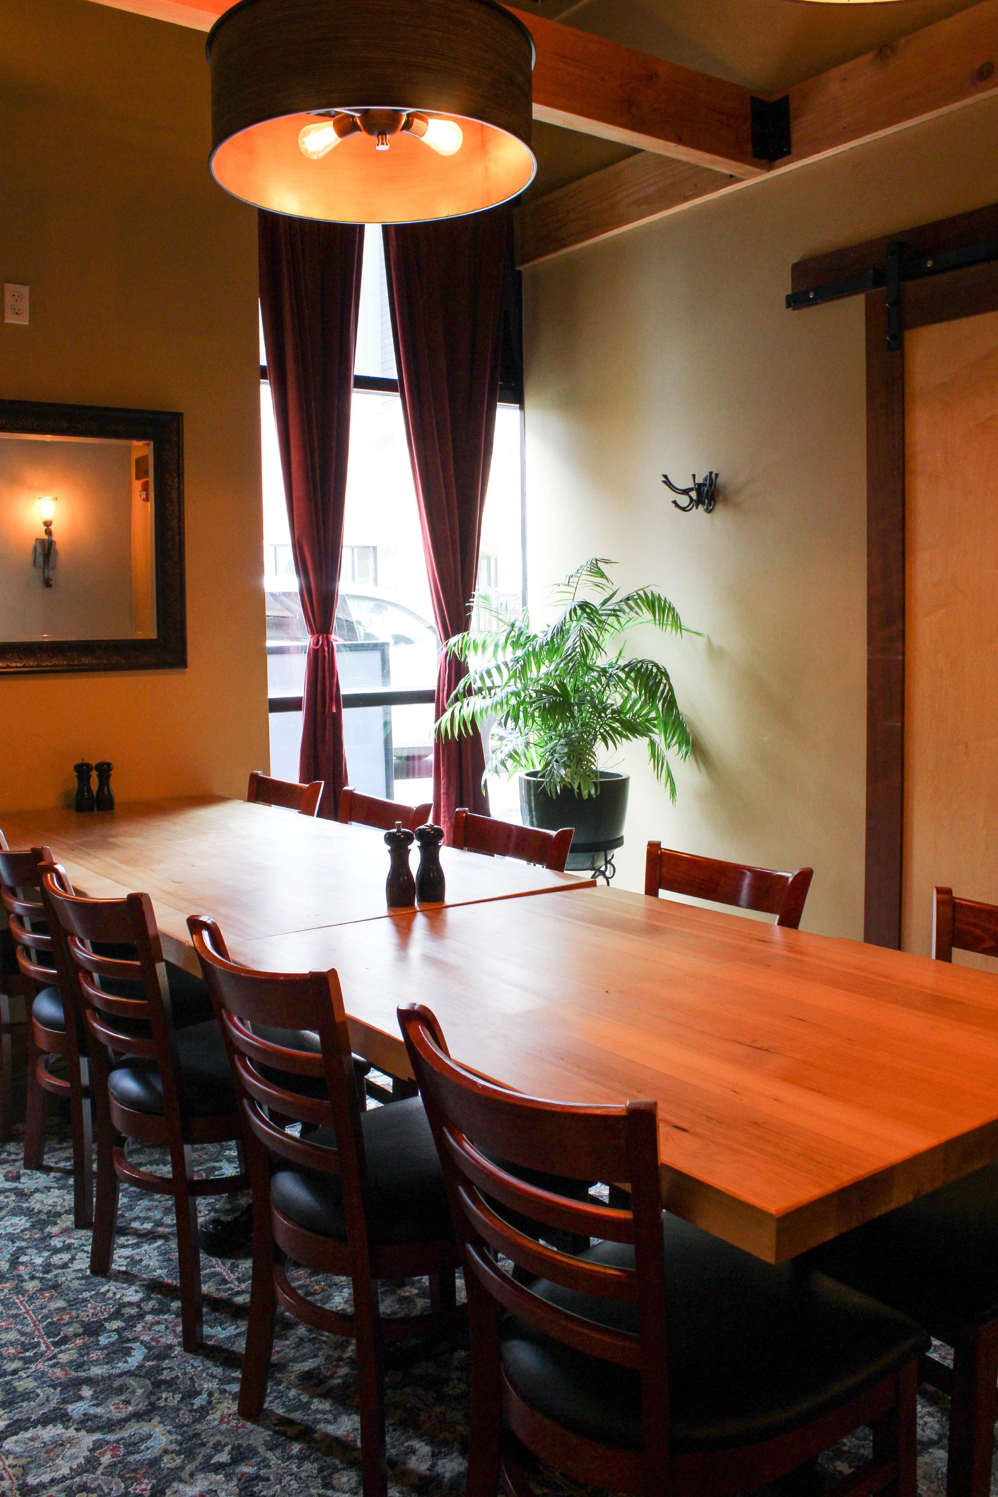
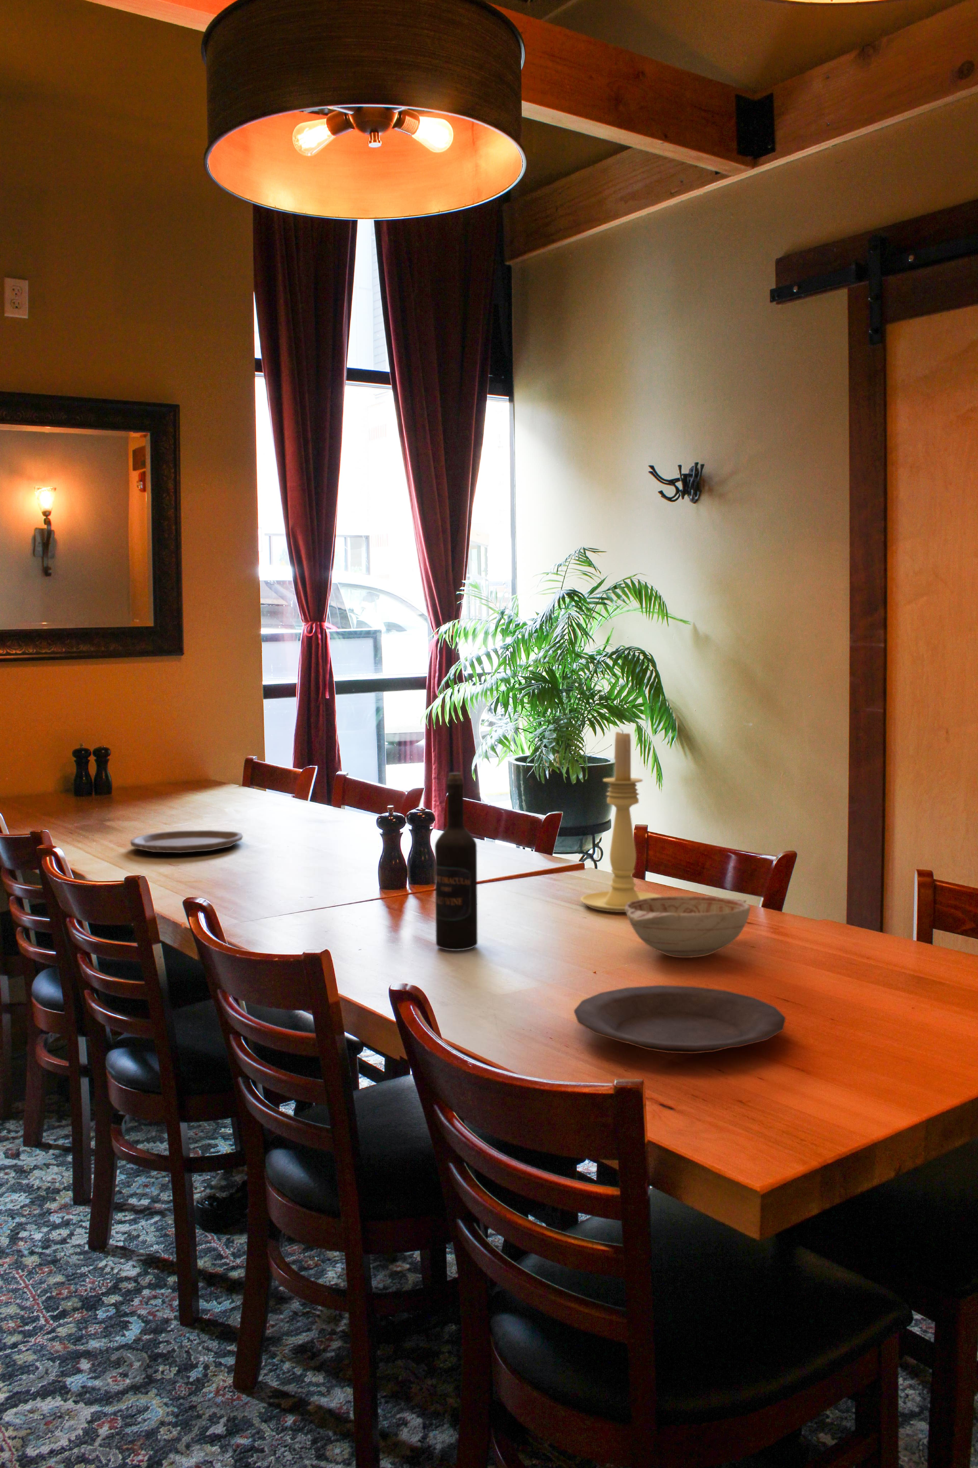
+ decorative bowl (688, 926)
+ plate (188, 841)
+ wine bottle (456, 861)
+ candle holder (623, 817)
+ plate (678, 1022)
